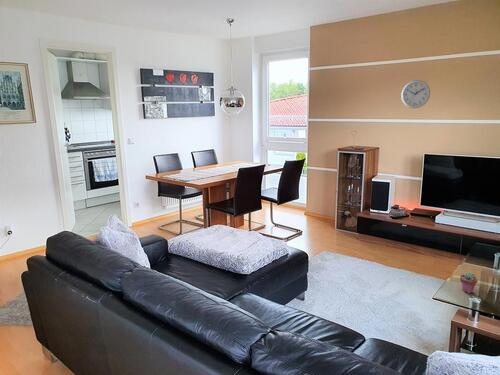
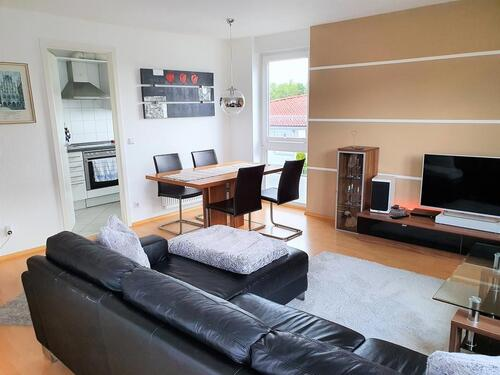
- potted succulent (468, 281)
- wall clock (415, 94)
